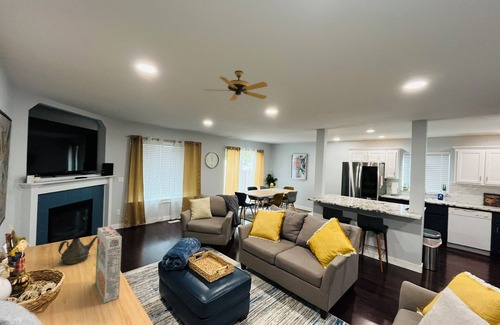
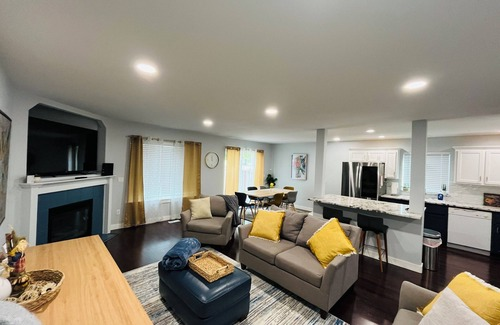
- ceiling fan (236, 89)
- teapot (80, 247)
- cereal box (107, 261)
